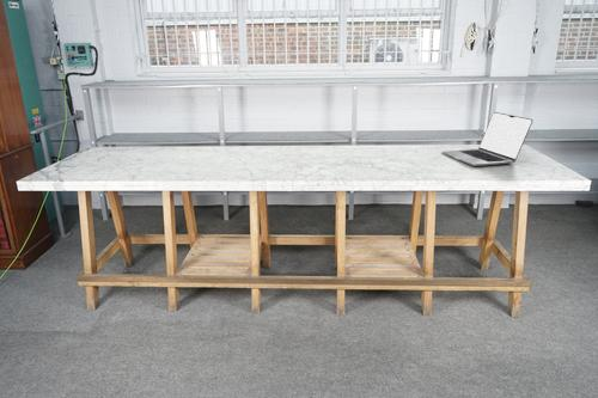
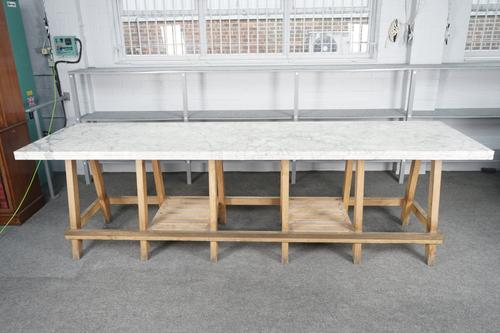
- laptop (484, 137)
